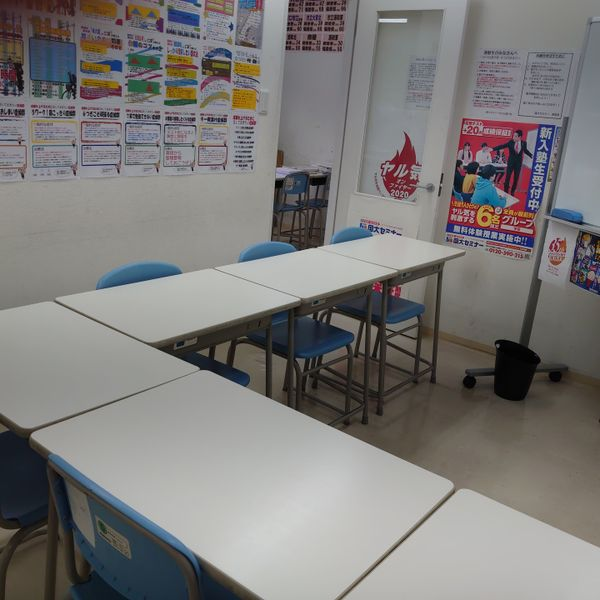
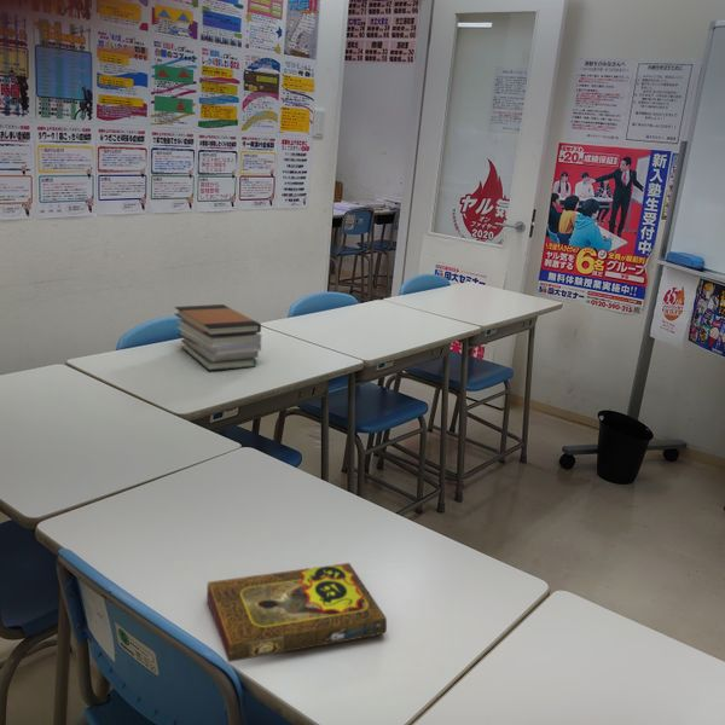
+ book (294, 609)
+ book stack (218, 336)
